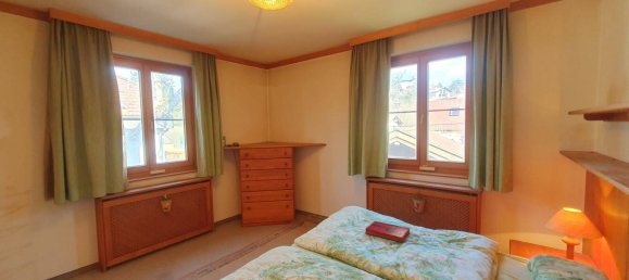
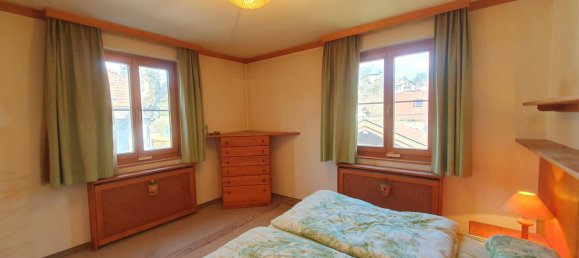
- hardback book (387, 230)
